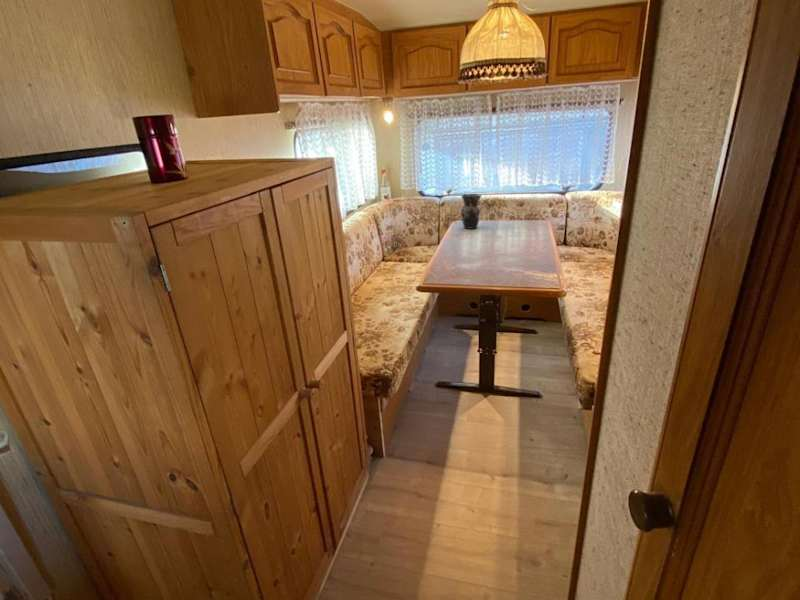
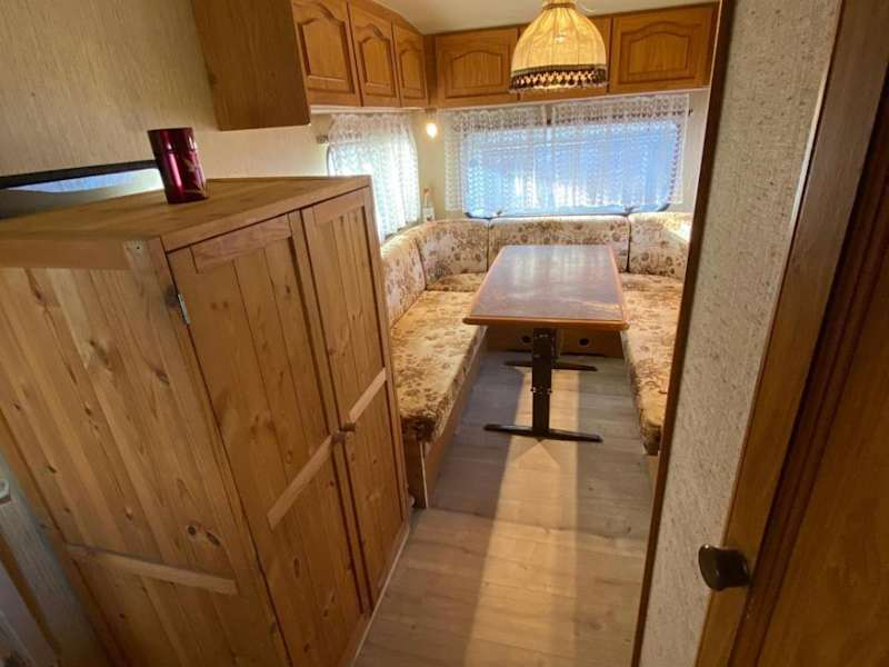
- vase (470, 211)
